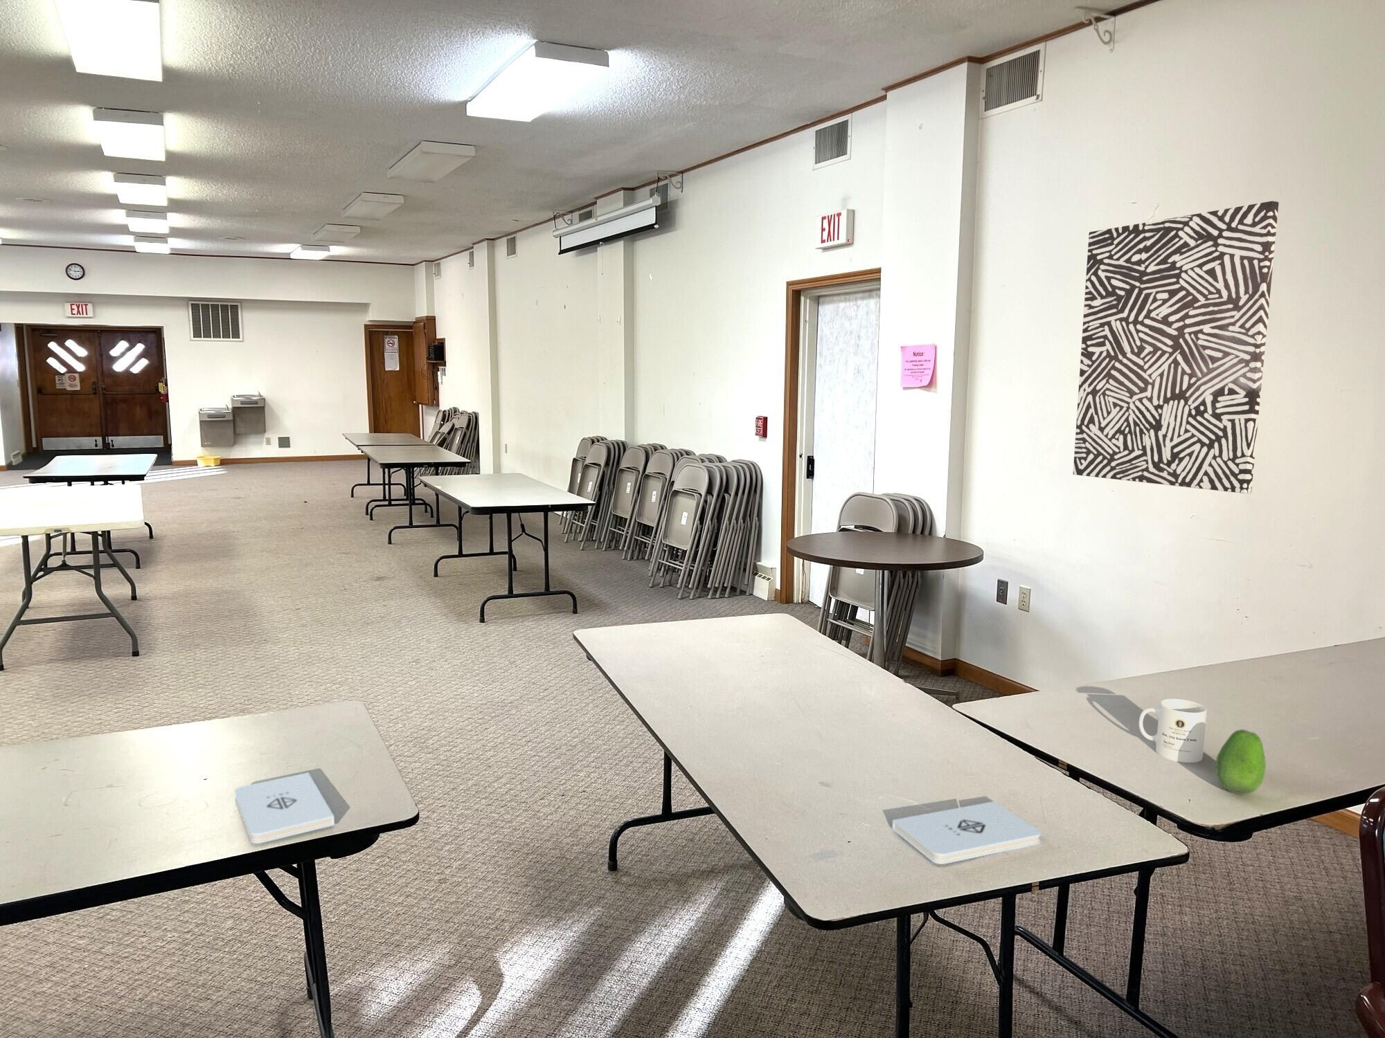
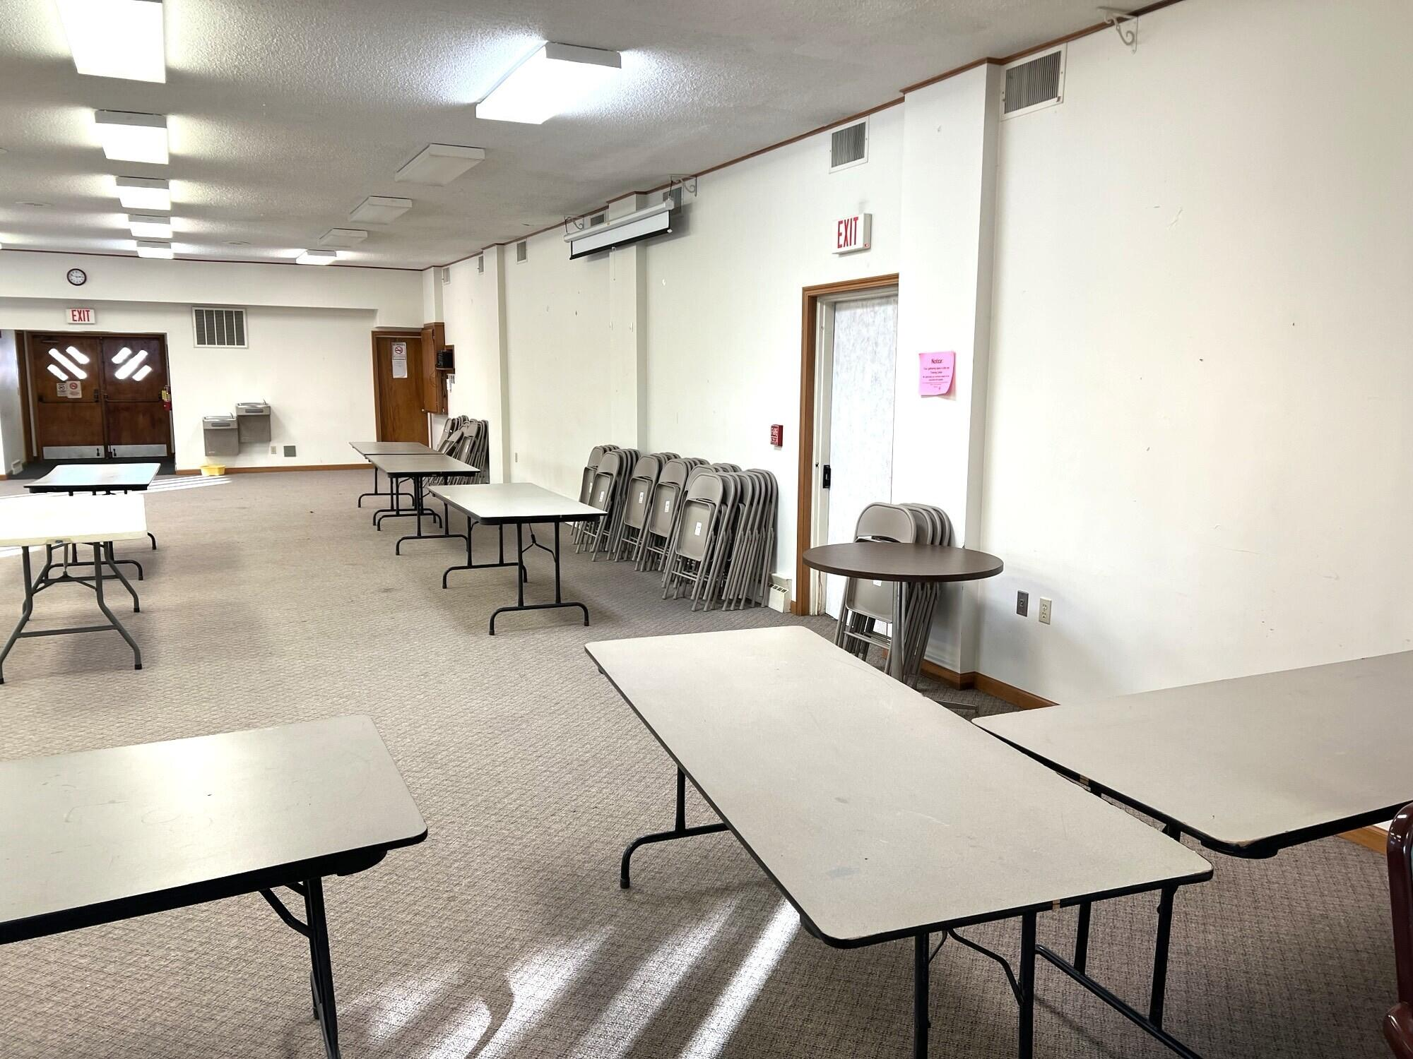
- mug (1171, 728)
- notepad (966, 831)
- fruit (1240, 760)
- notepad (281, 806)
- wall art (1164, 353)
